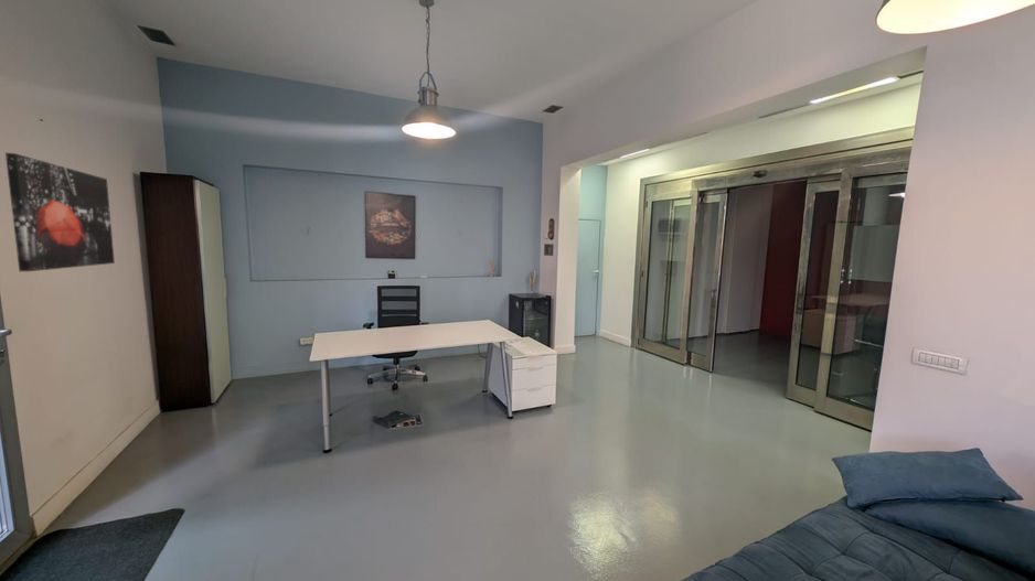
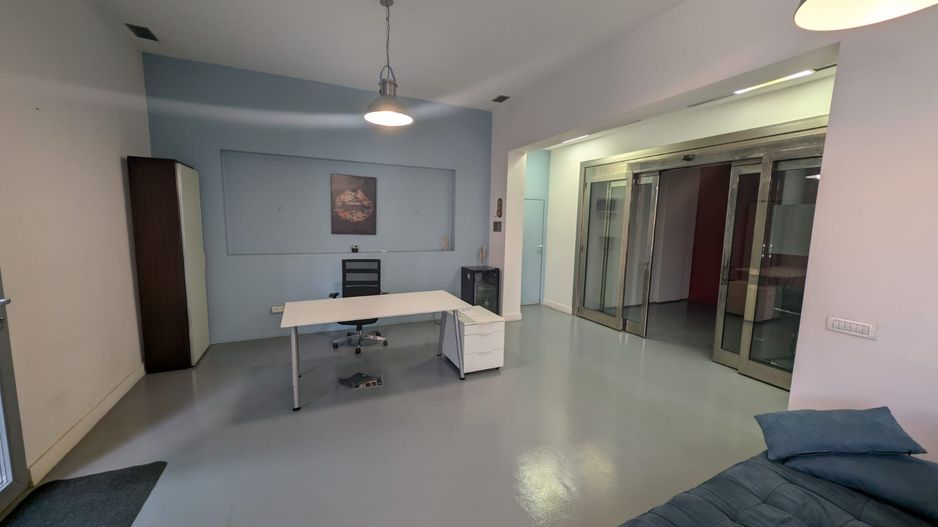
- wall art (70, 217)
